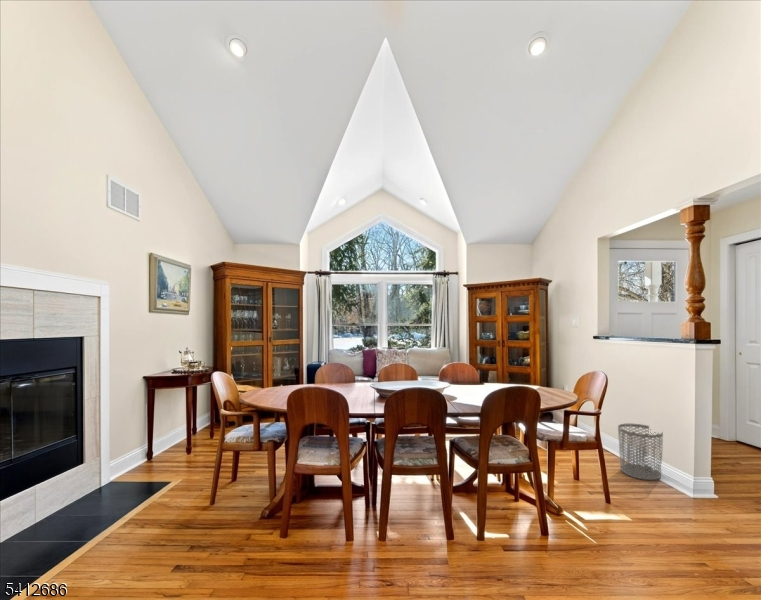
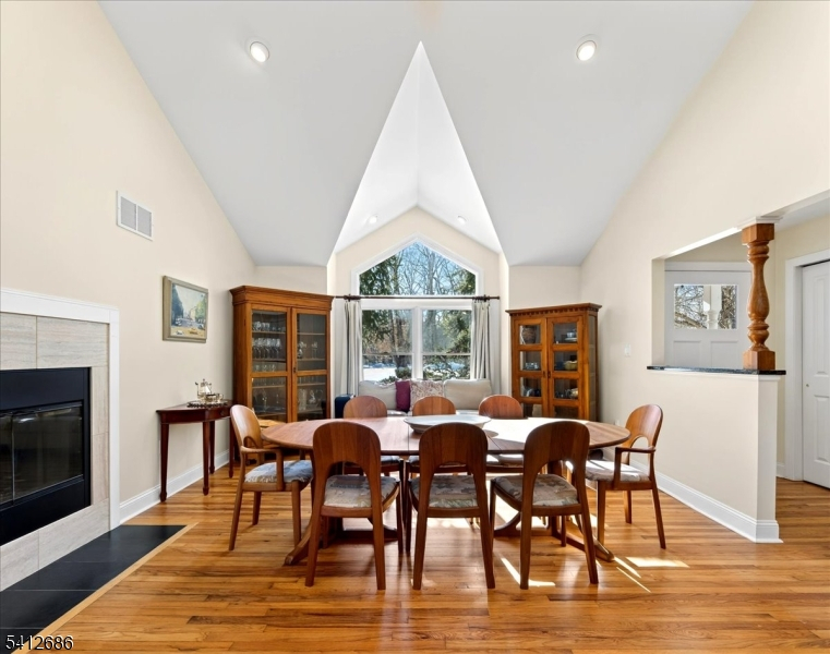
- waste bin (640, 451)
